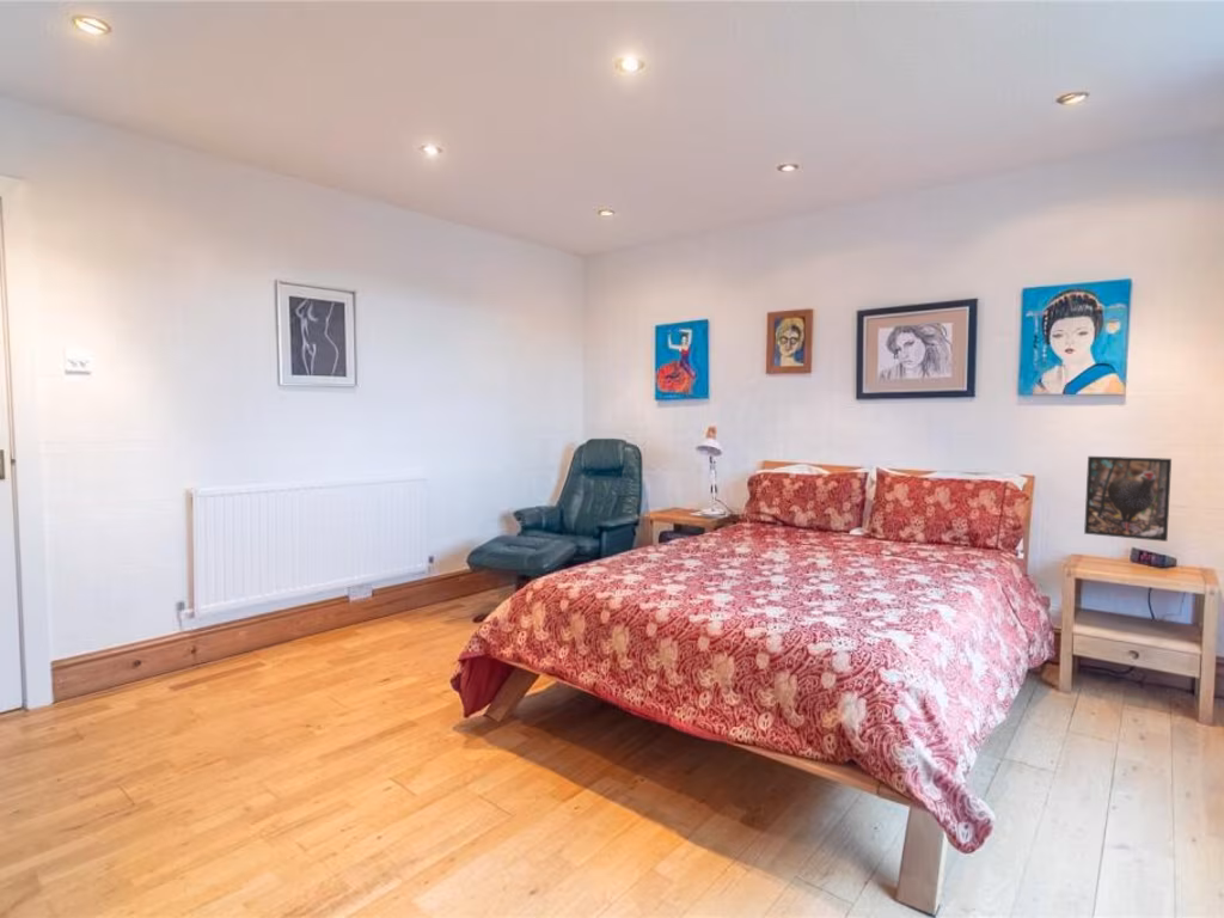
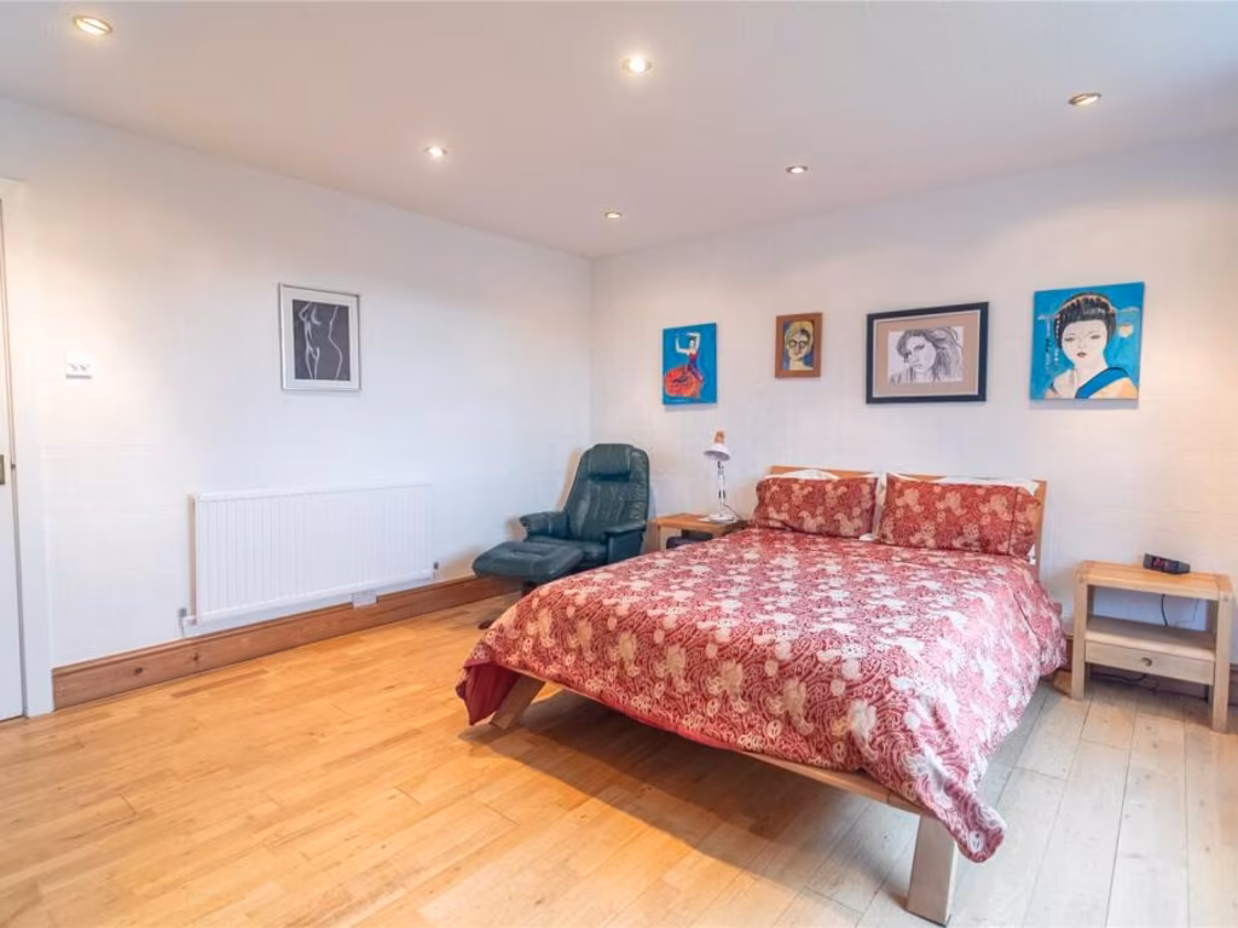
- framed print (1126, 497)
